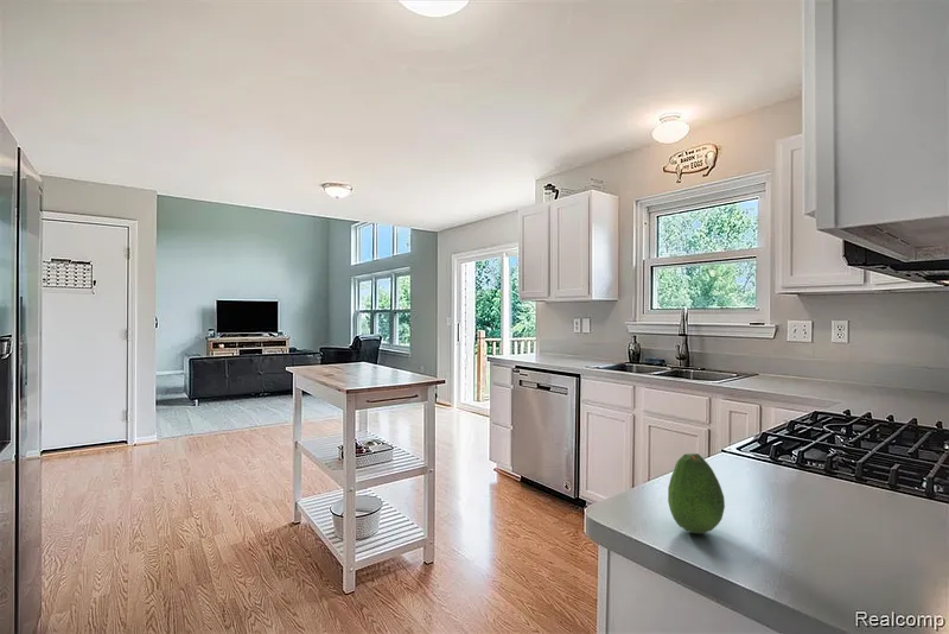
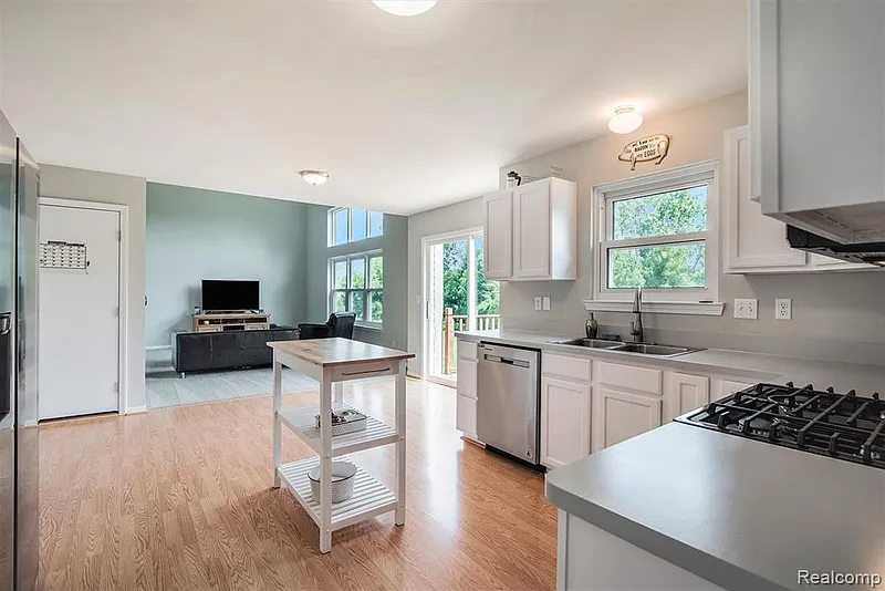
- fruit (695, 492)
